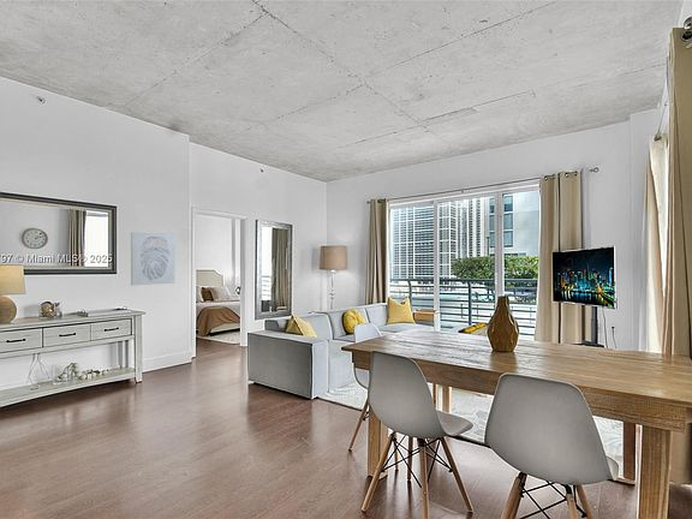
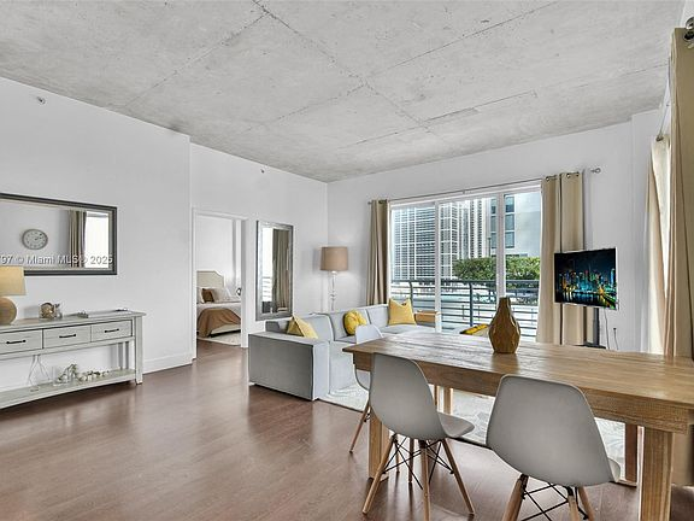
- wall art (153, 258)
